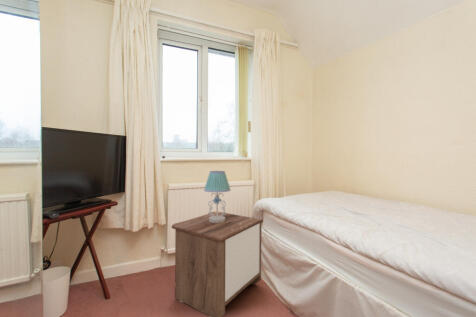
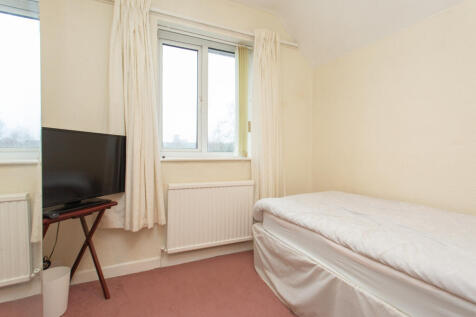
- table lamp (217, 195)
- nightstand (217, 256)
